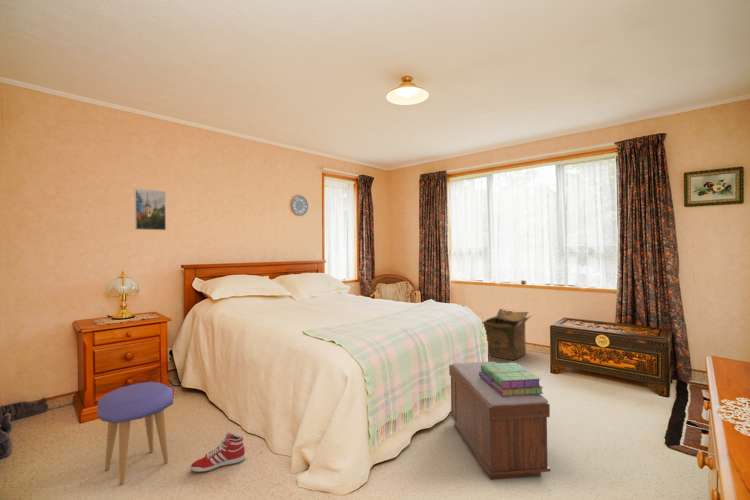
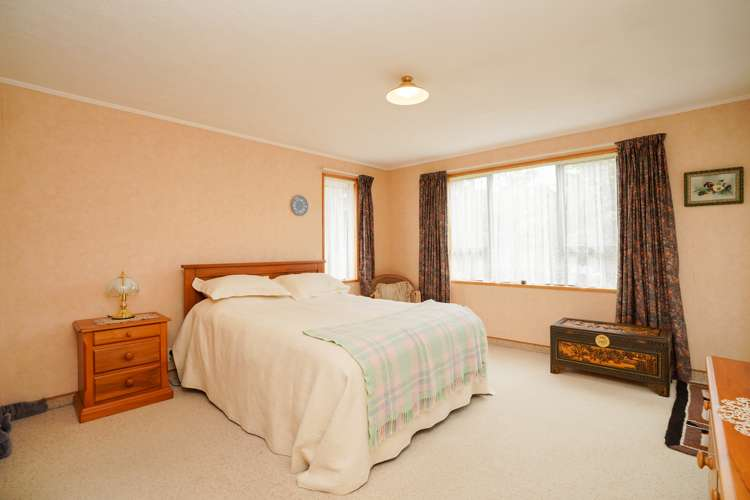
- bench (493, 412)
- stack of books (509, 377)
- sneaker (218, 450)
- cardboard box (507, 334)
- stool (129, 428)
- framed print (150, 209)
